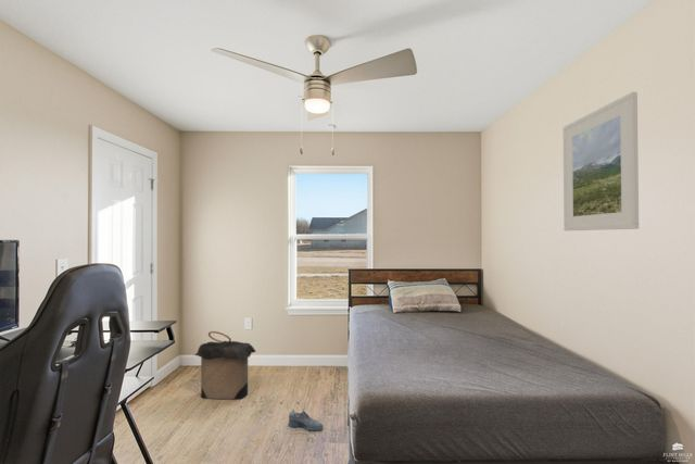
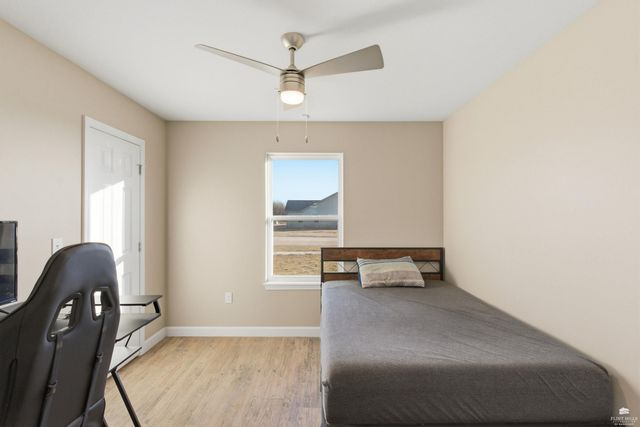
- laundry hamper (226, 361)
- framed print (595, 171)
- shoe (305, 418)
